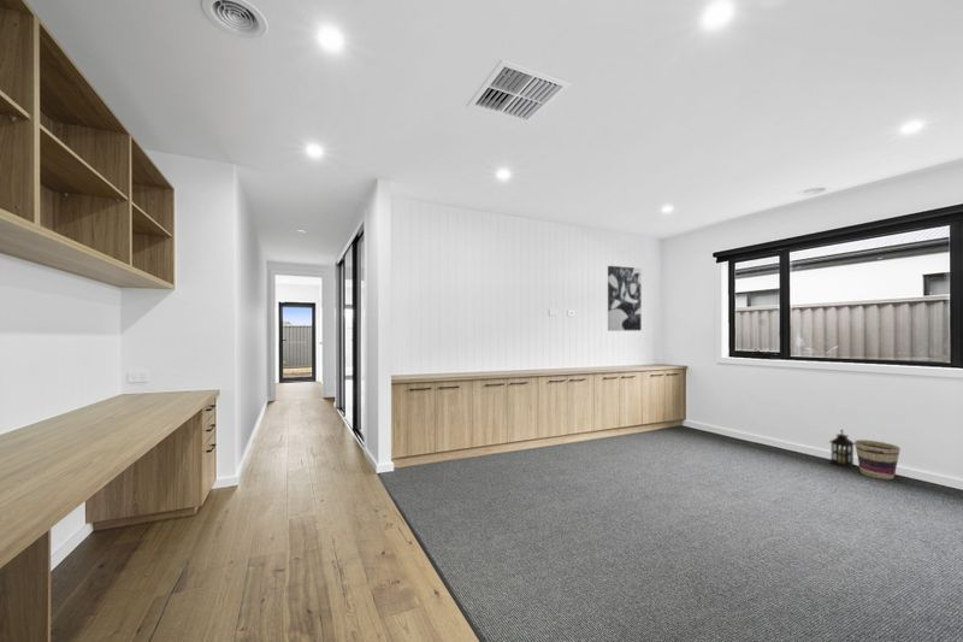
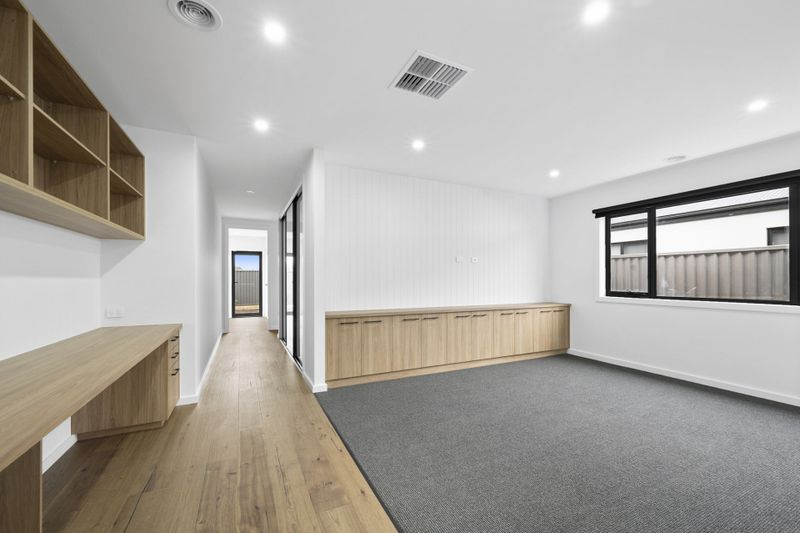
- lantern (841, 446)
- wall art (624, 299)
- basket (876, 459)
